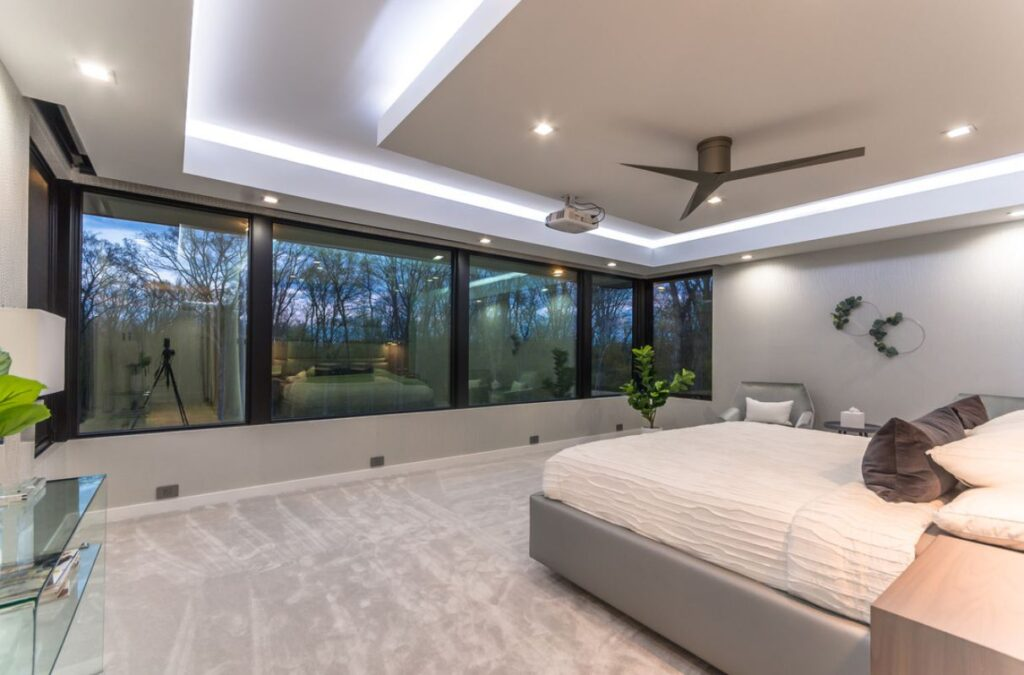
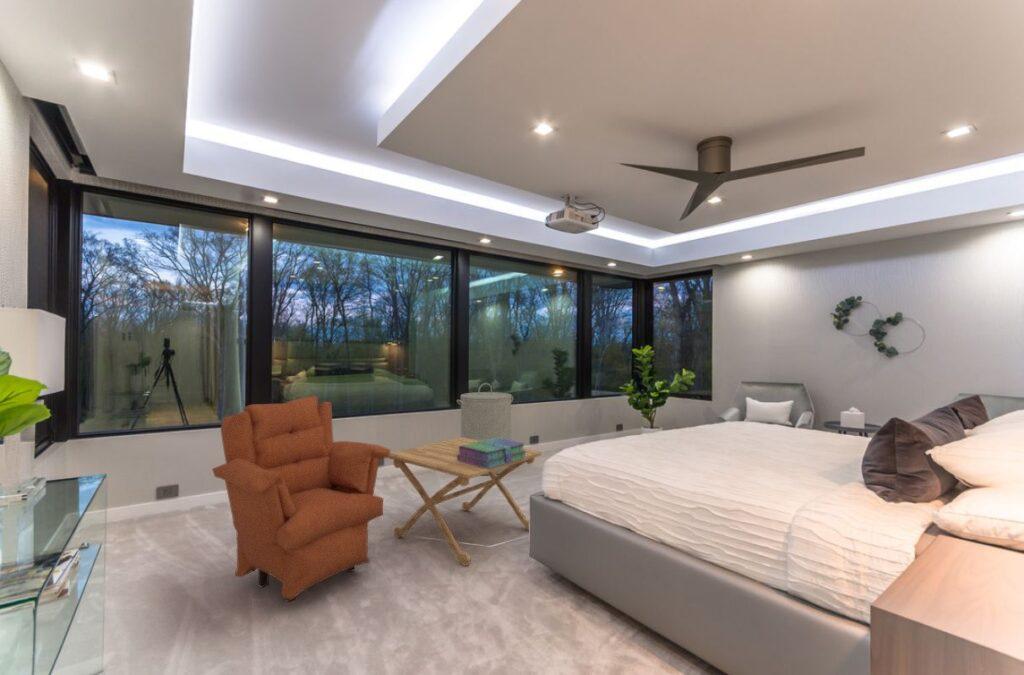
+ side table (464, 493)
+ stack of books (492, 451)
+ armchair (302, 488)
+ laundry hamper (486, 425)
